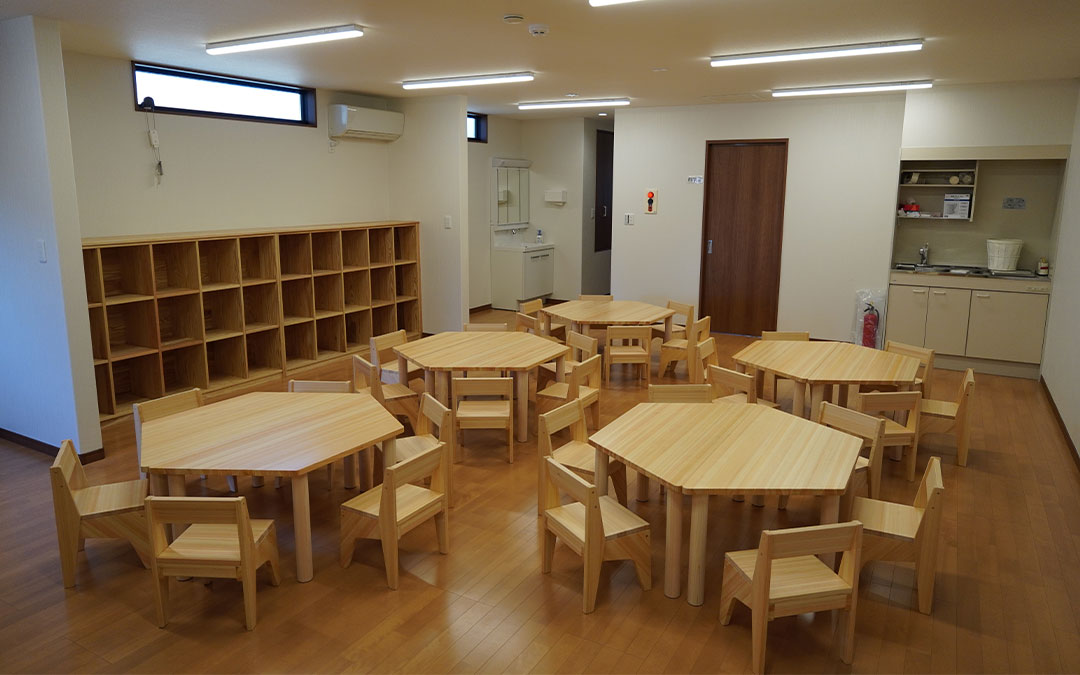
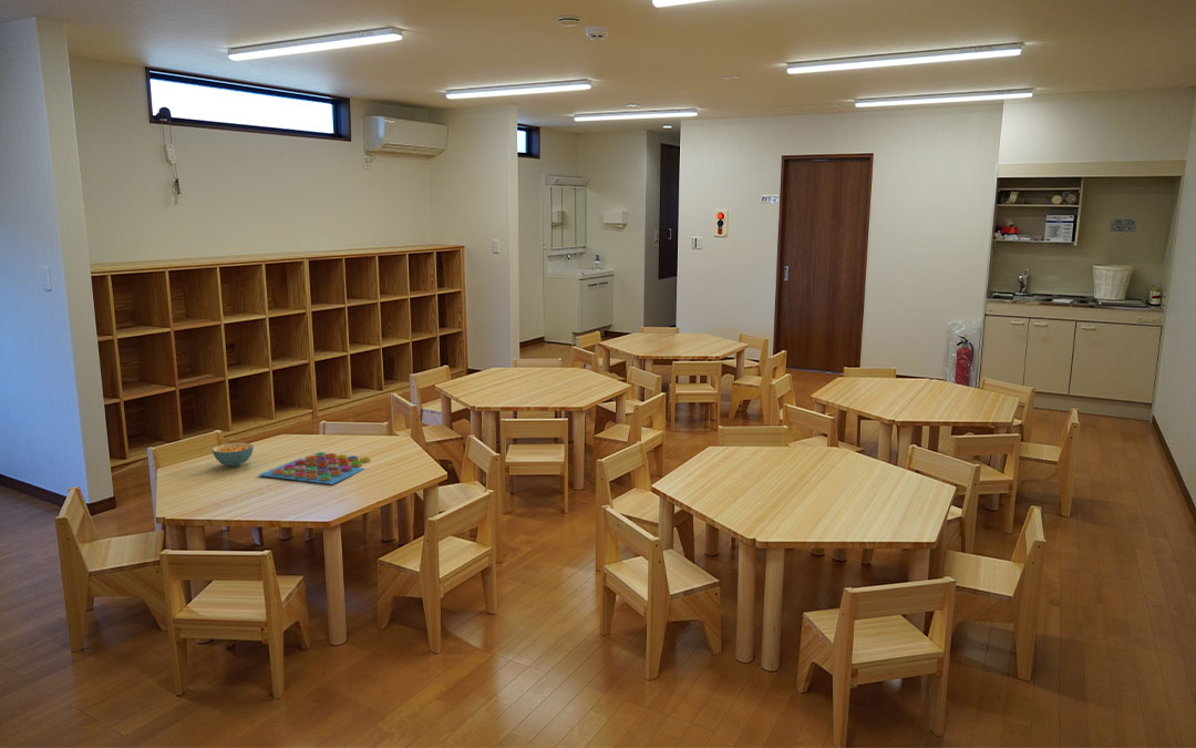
+ board game (322, 465)
+ cereal bowl (233, 455)
